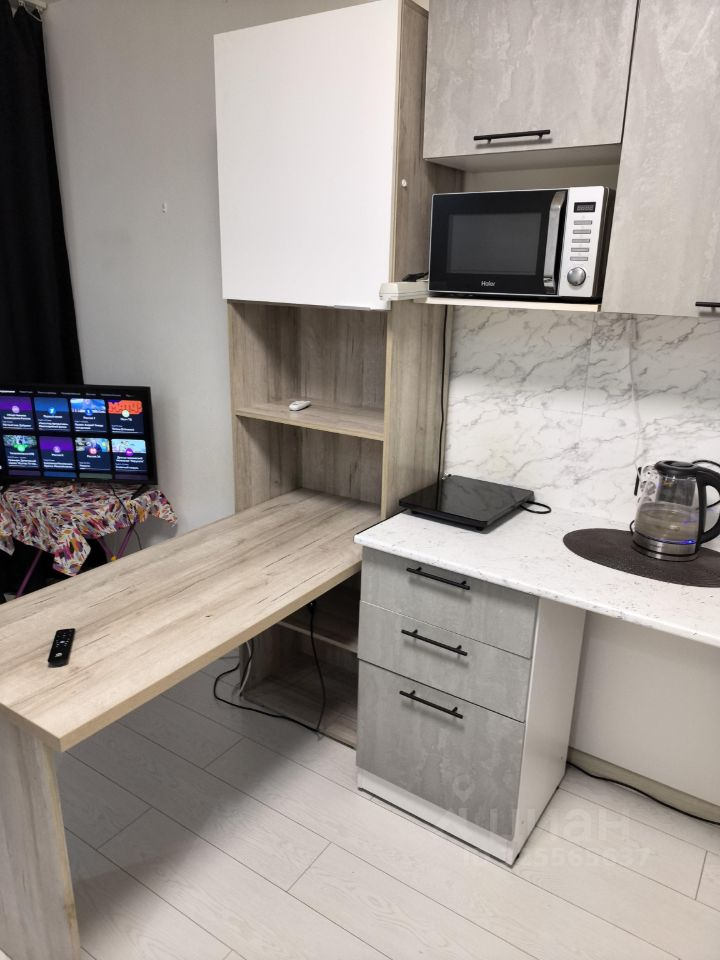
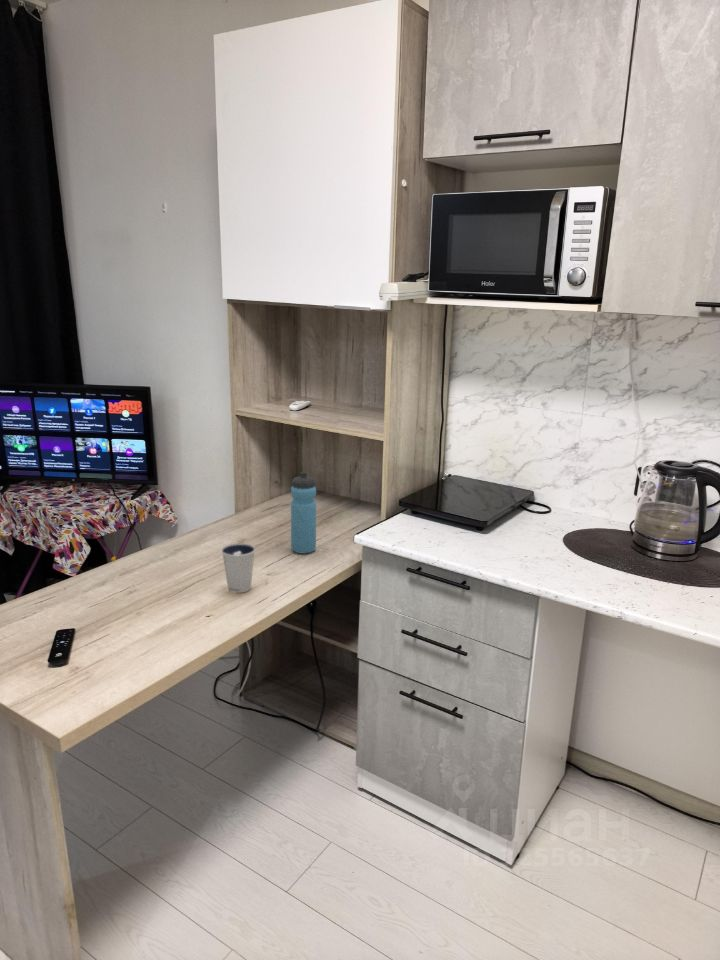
+ water bottle (303, 511)
+ dixie cup (238, 569)
